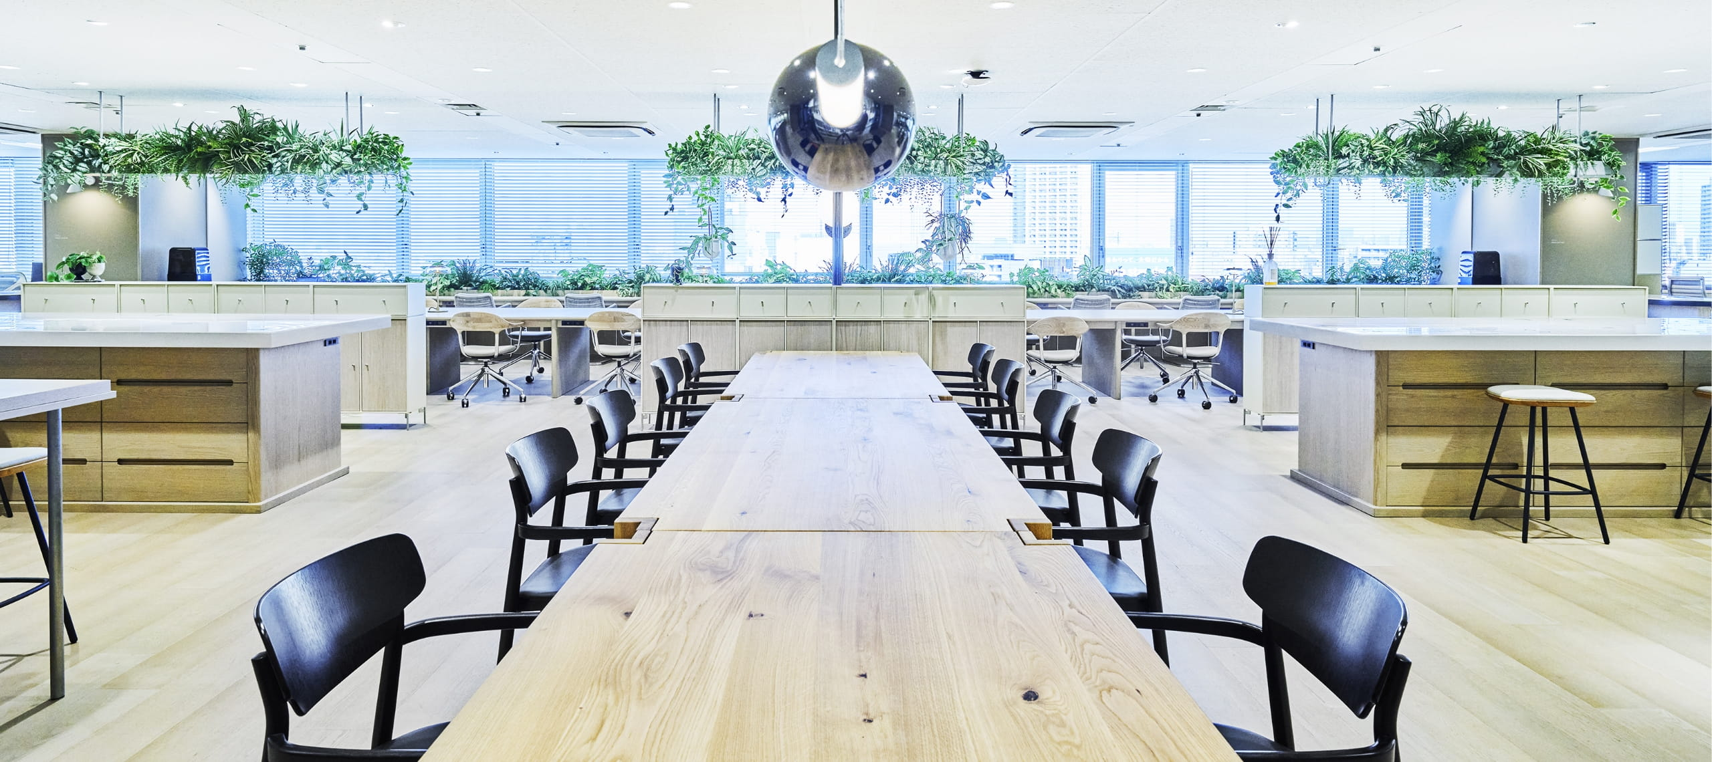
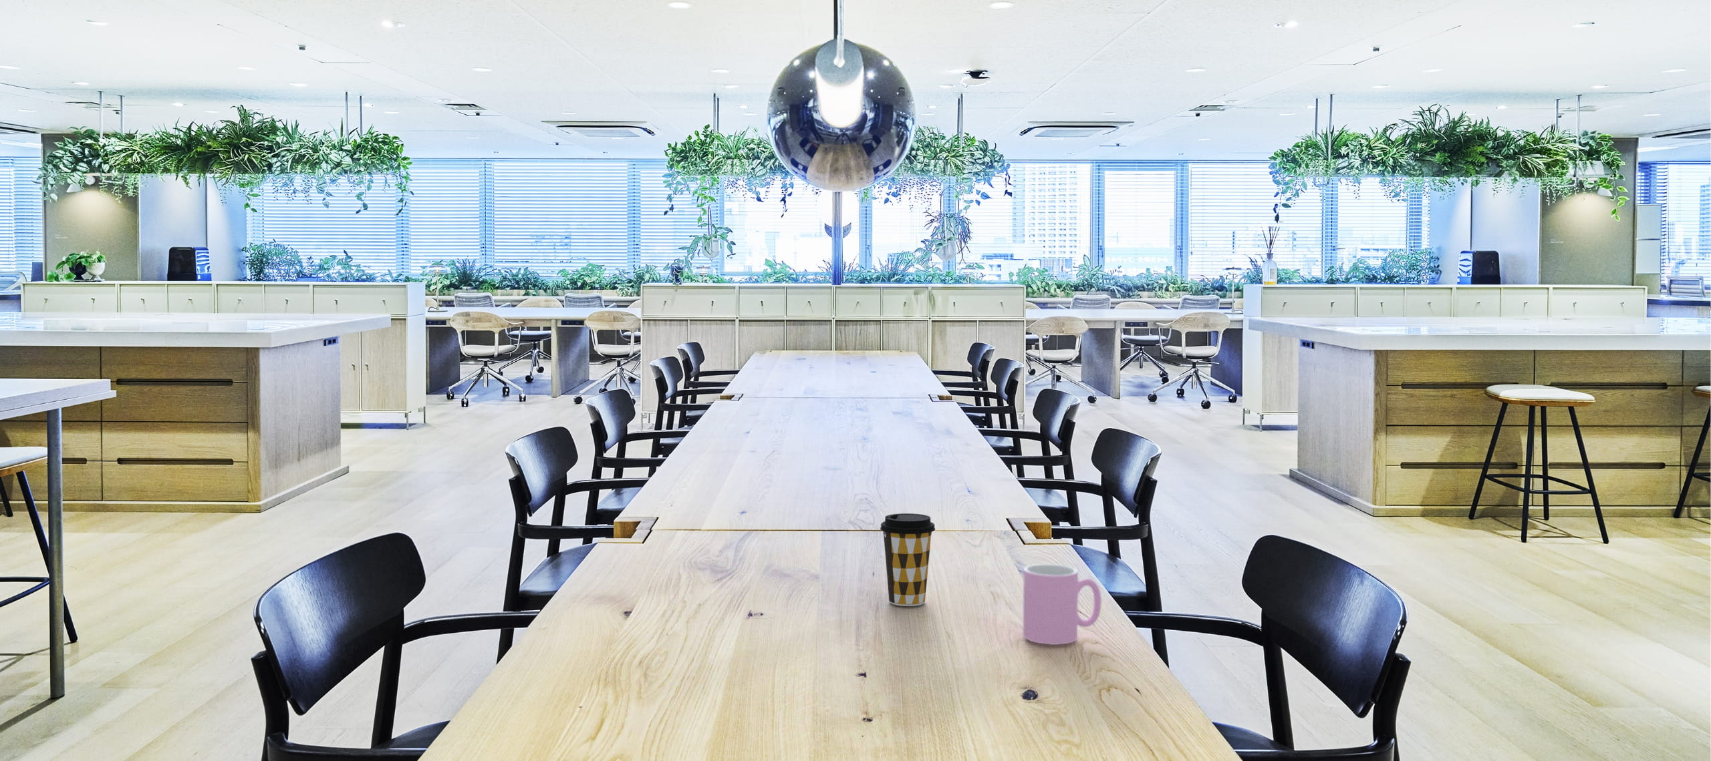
+ cup (1063, 604)
+ coffee cup (907, 559)
